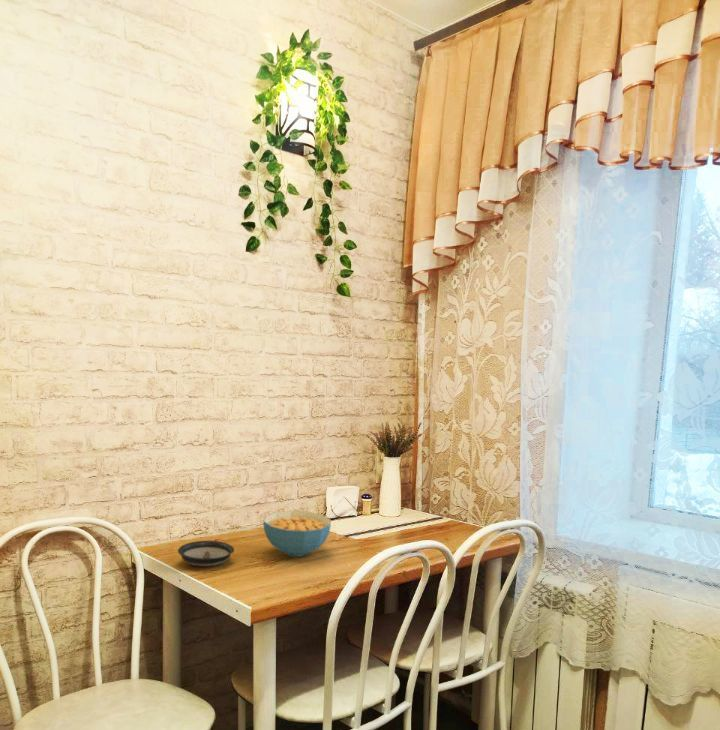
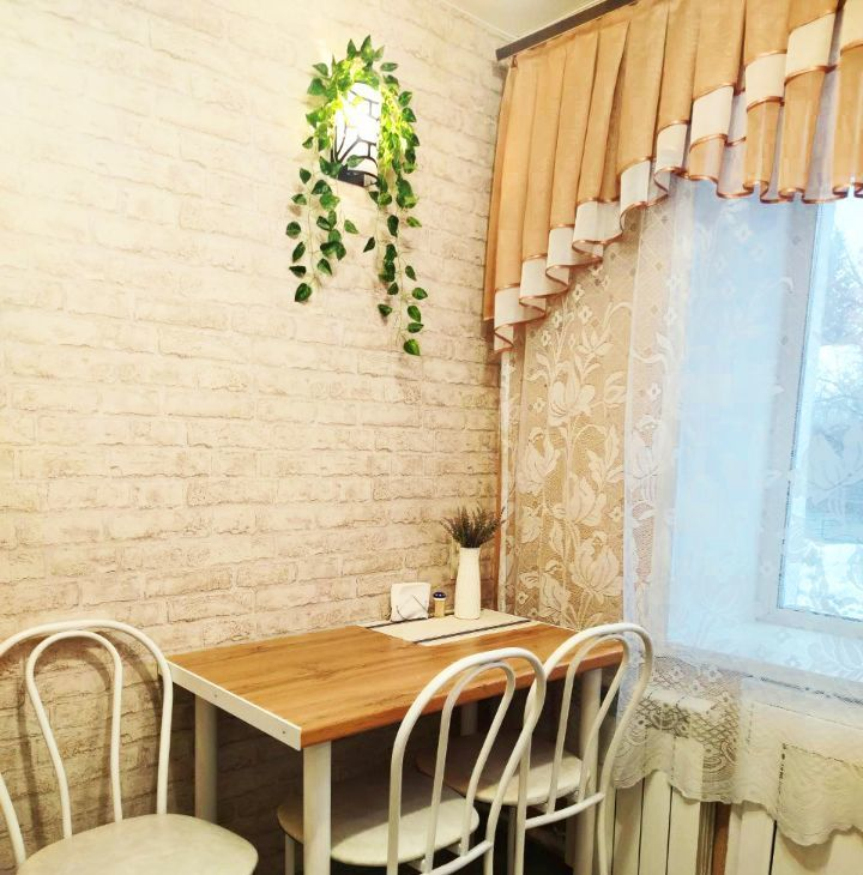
- saucer (205, 555)
- cereal bowl (296, 536)
